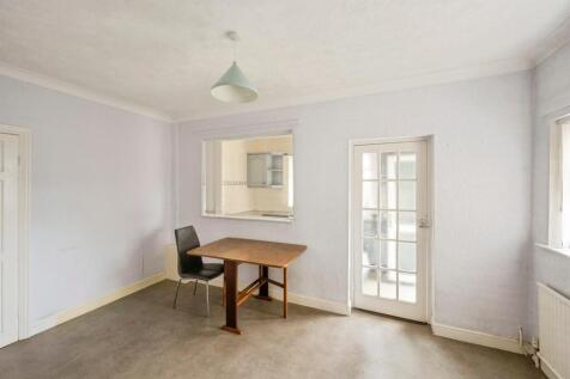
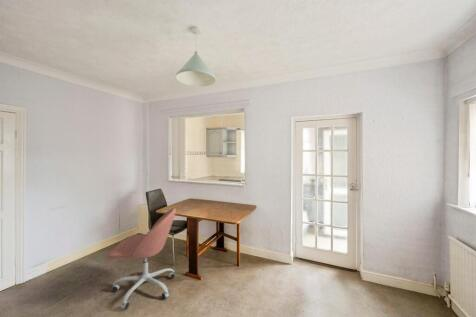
+ office chair (143, 249)
